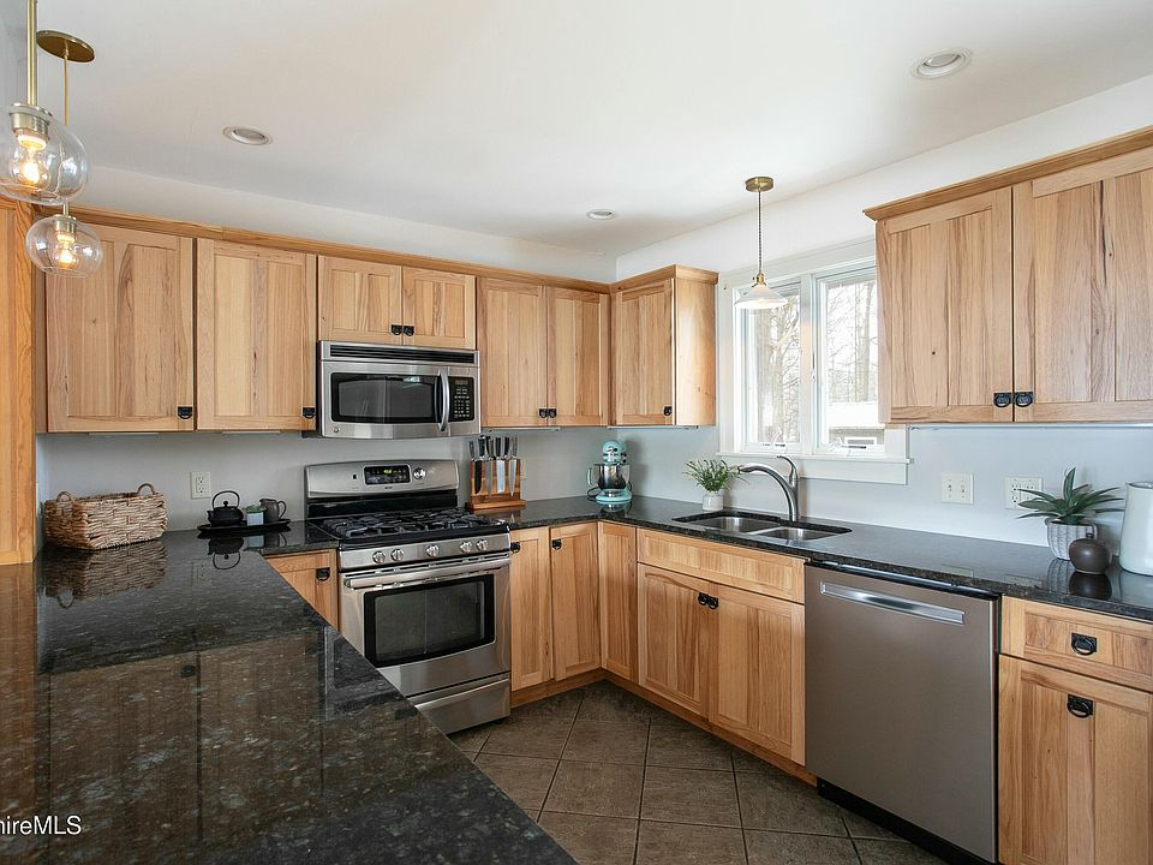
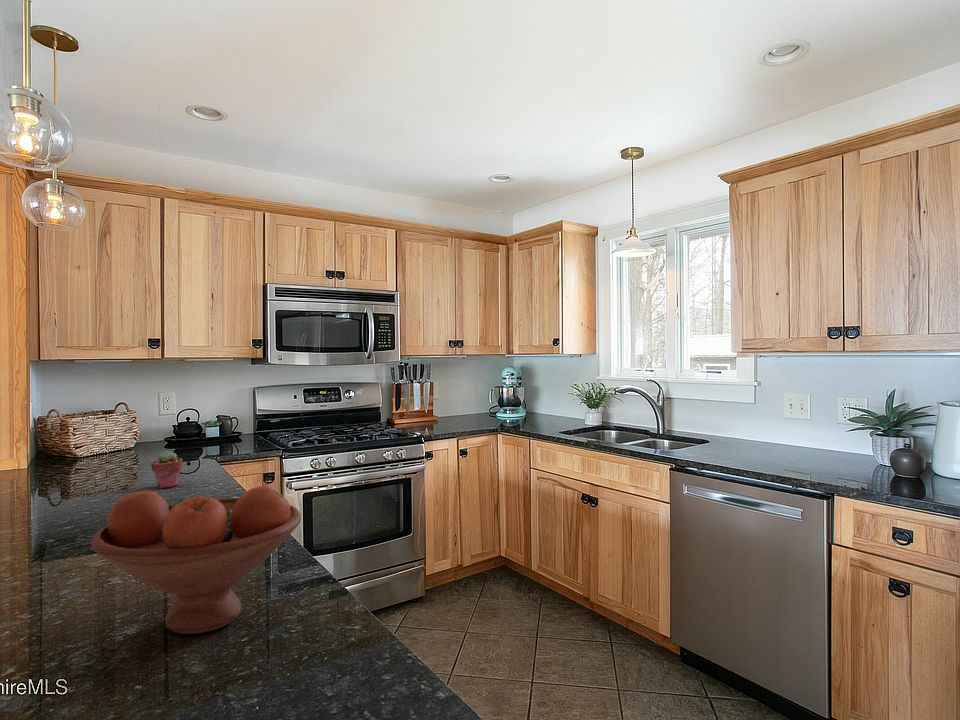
+ potted succulent (167, 468)
+ fruit bowl (204, 551)
